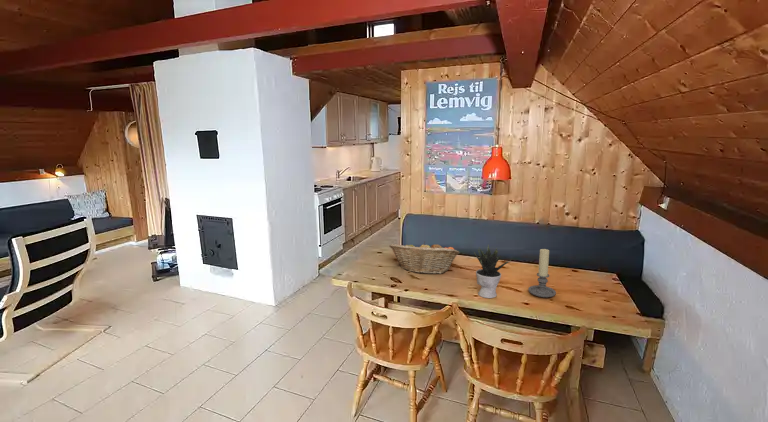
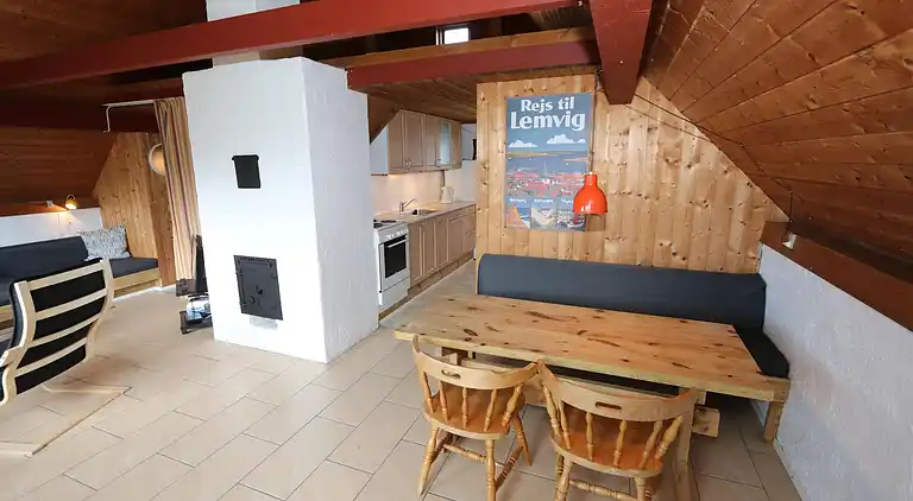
- potted plant (486, 270)
- candle holder (542, 271)
- fruit basket (423, 254)
